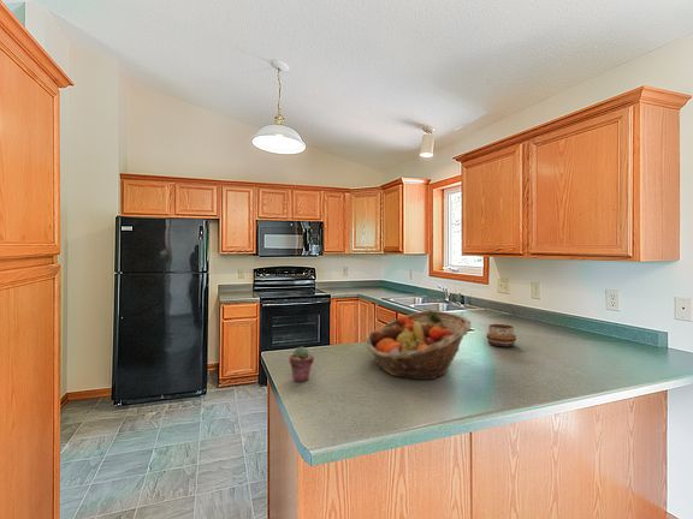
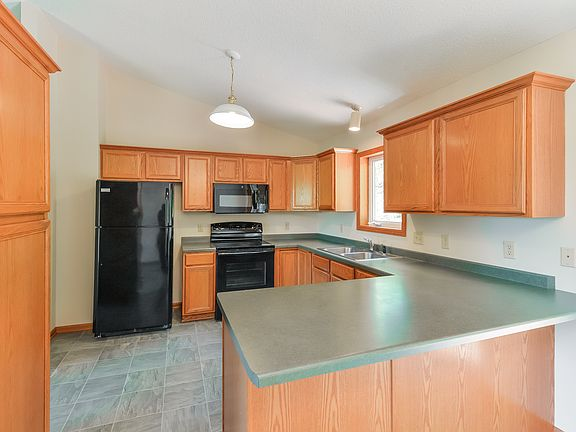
- fruit basket (415, 340)
- decorative bowl (500, 335)
- potted succulent (301, 363)
